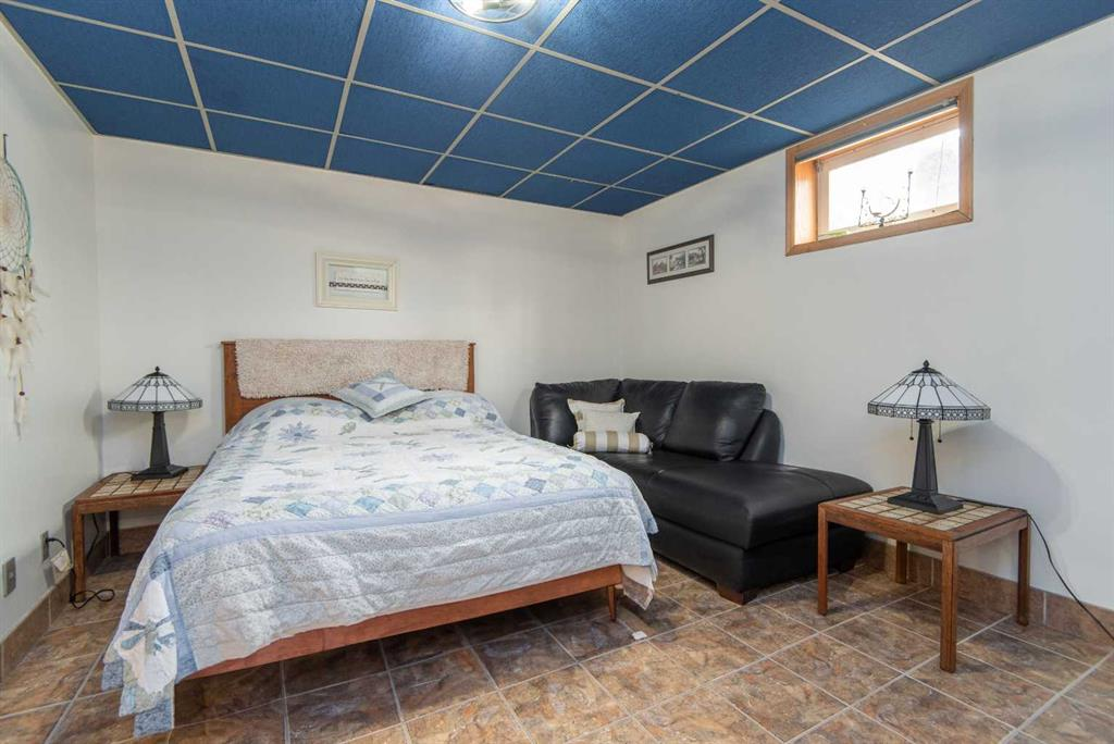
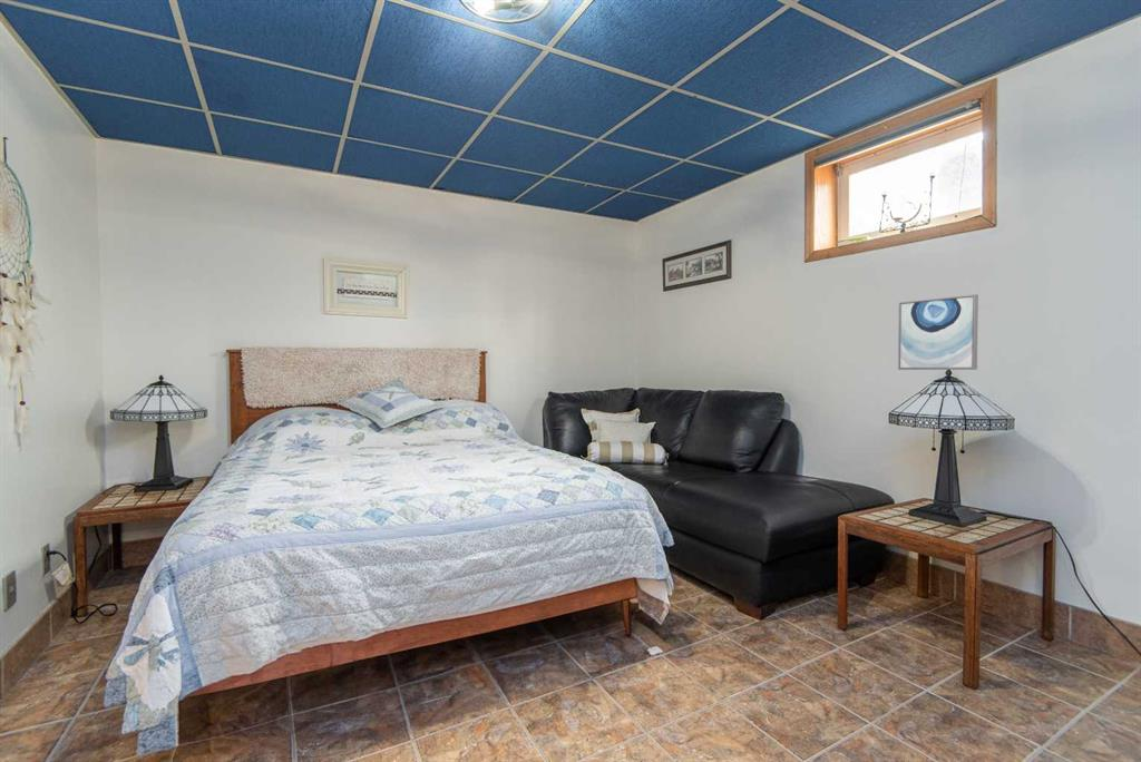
+ wall art (935, 334)
